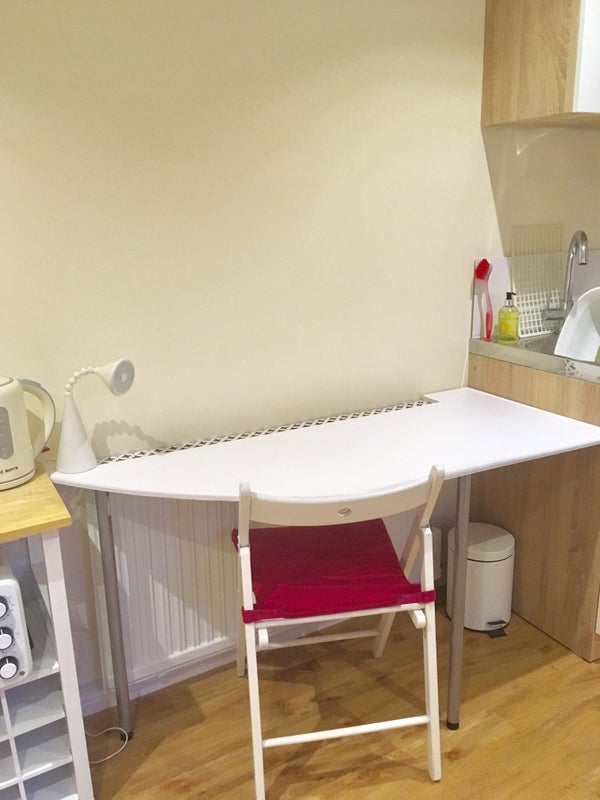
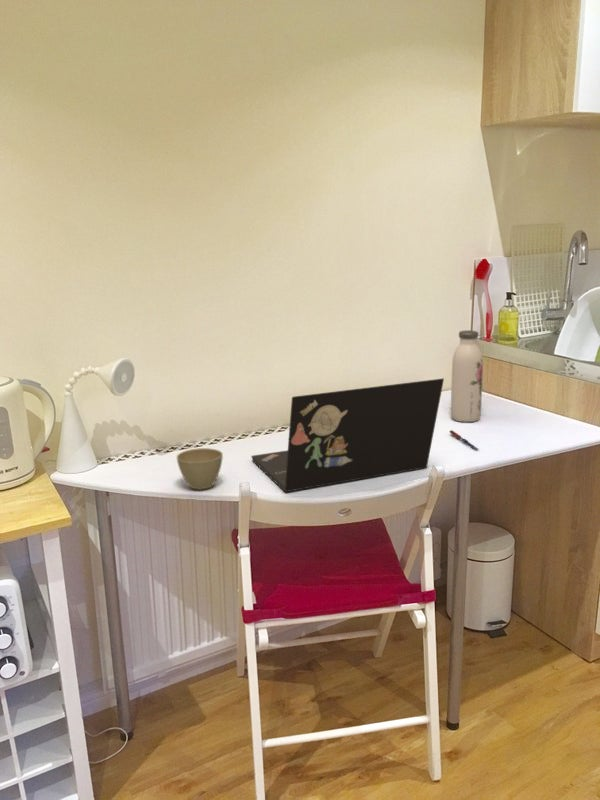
+ water bottle (467, 375)
+ flower pot (200, 470)
+ pen (463, 439)
+ laptop (342, 421)
